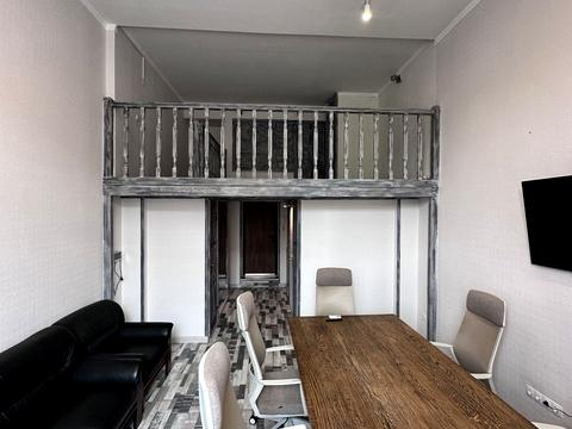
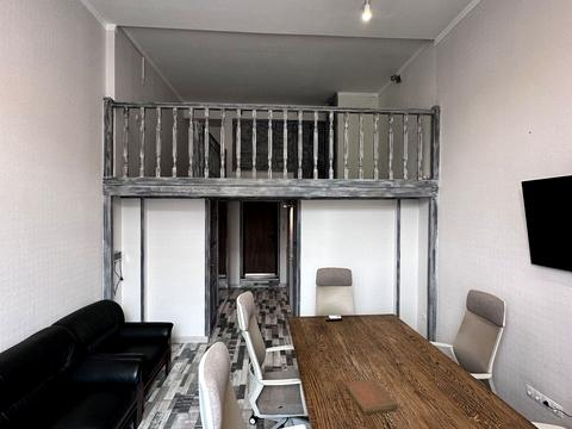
+ notebook (369, 394)
